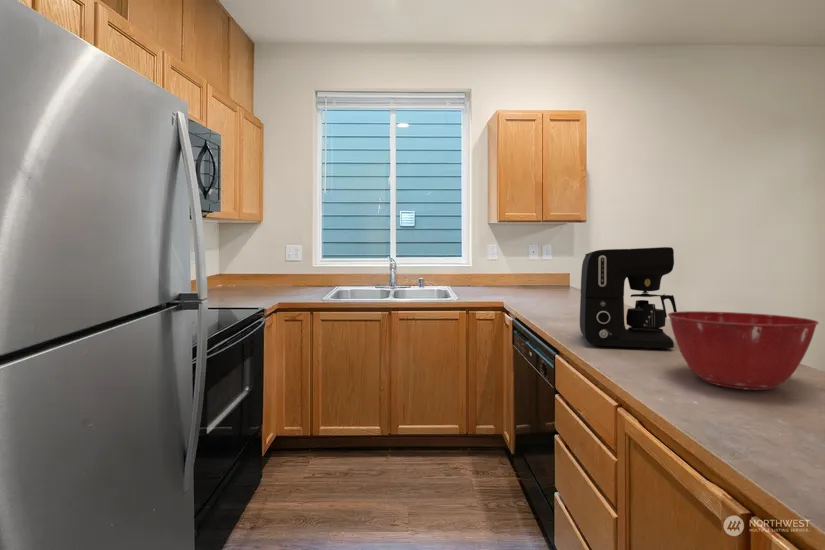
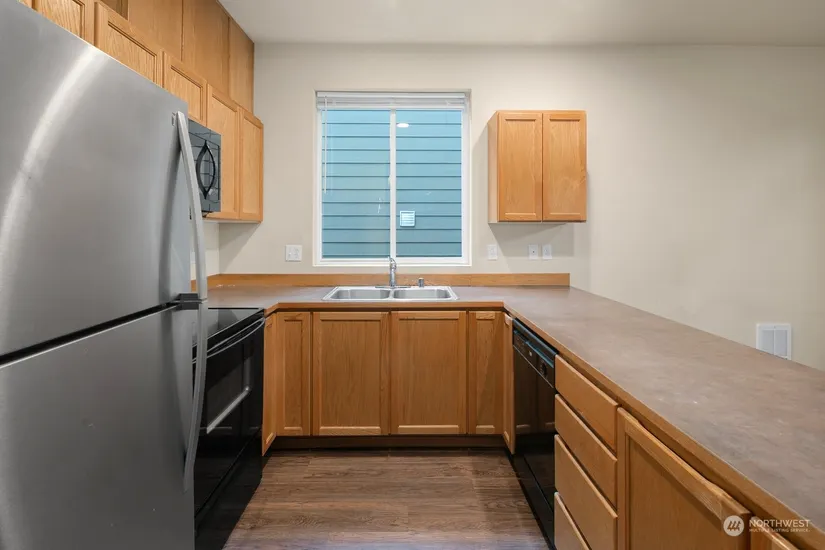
- coffee maker (631, 295)
- mixing bowl (737, 349)
